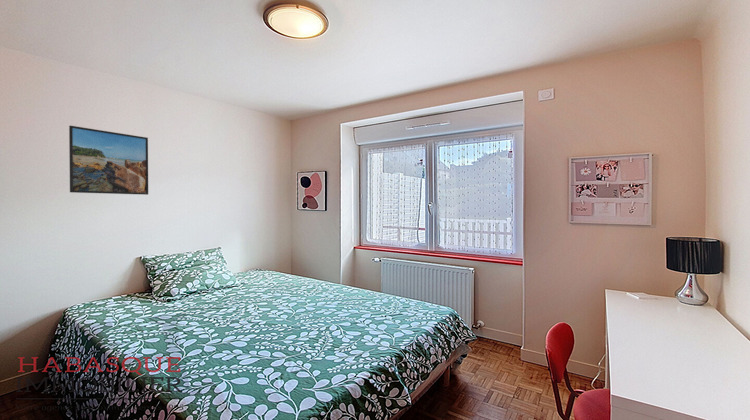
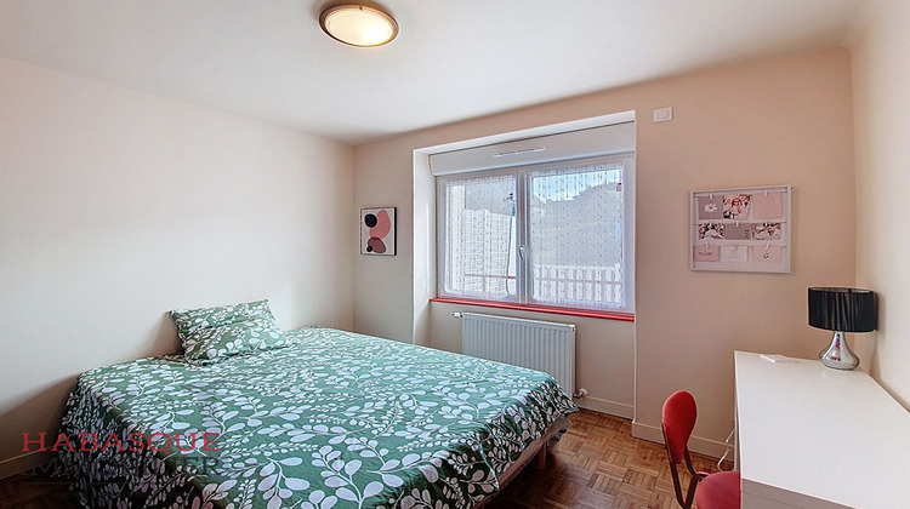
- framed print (111, 162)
